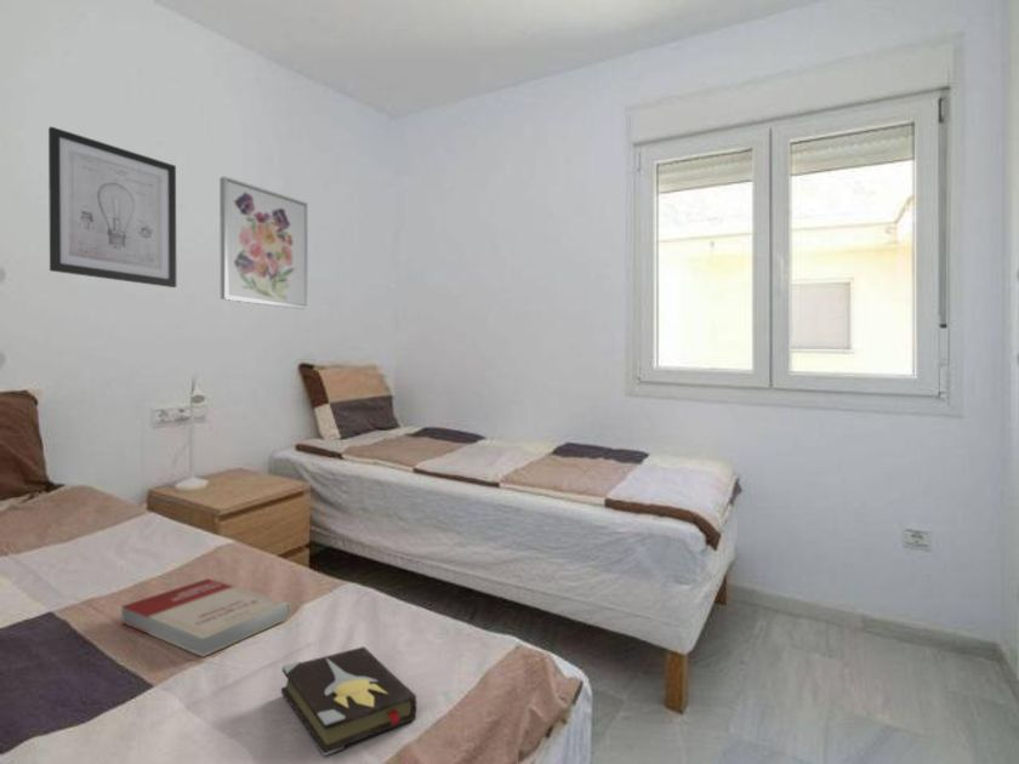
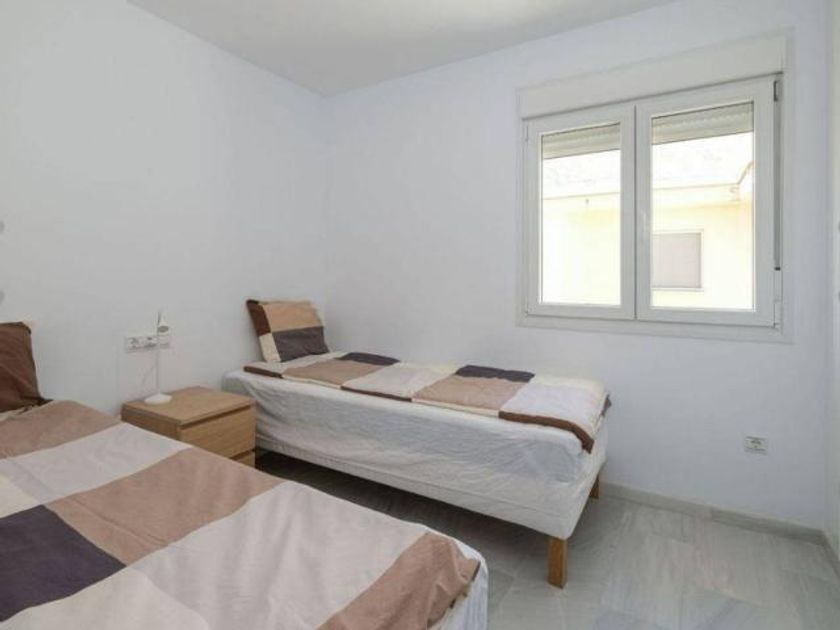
- book (206, 611)
- hardback book (346, 690)
- wall art (118, 213)
- wall art (267, 247)
